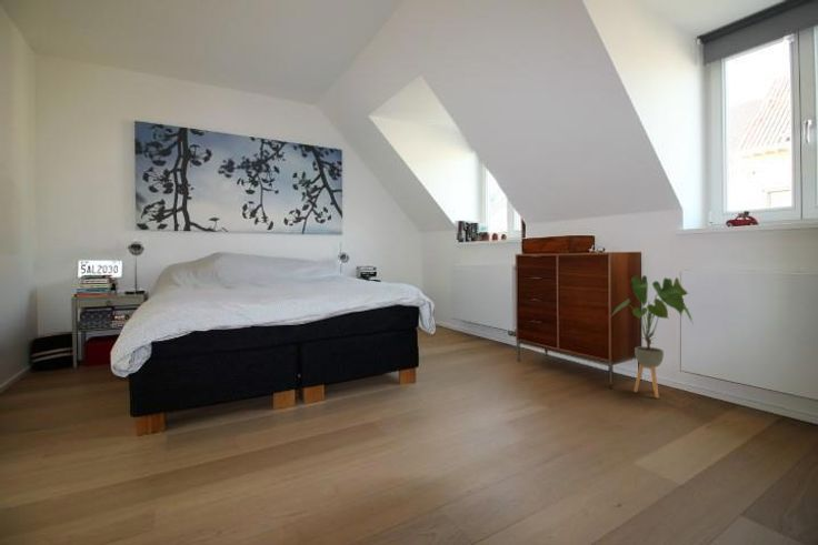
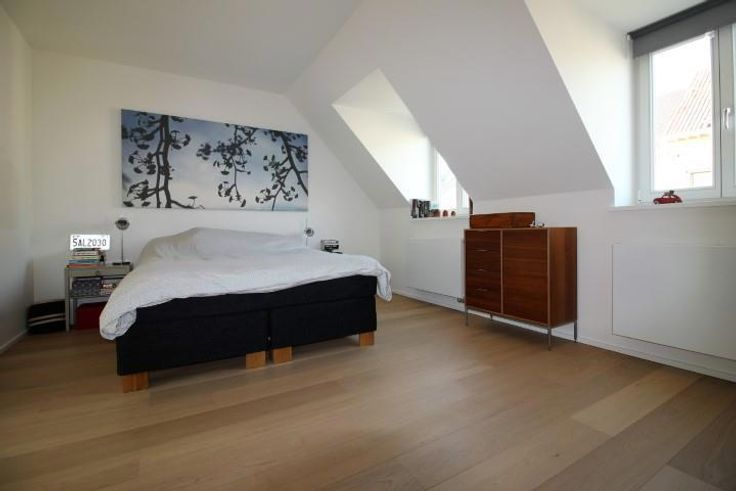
- house plant (654, 334)
